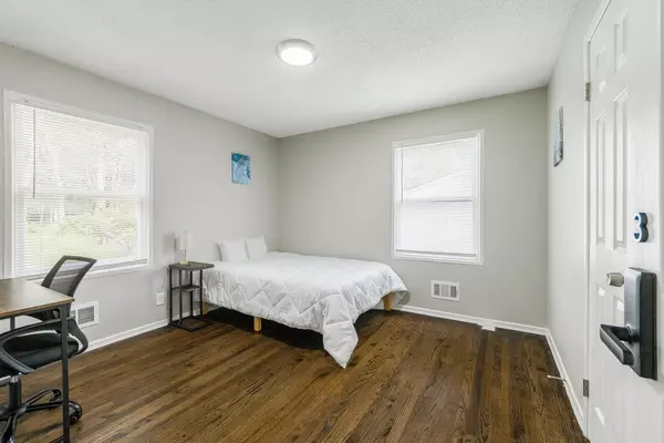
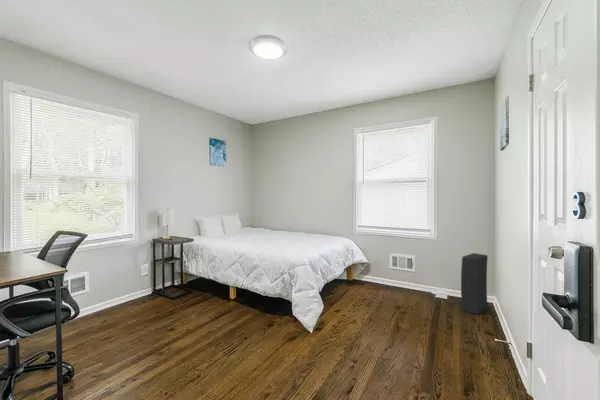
+ speaker (474, 282)
